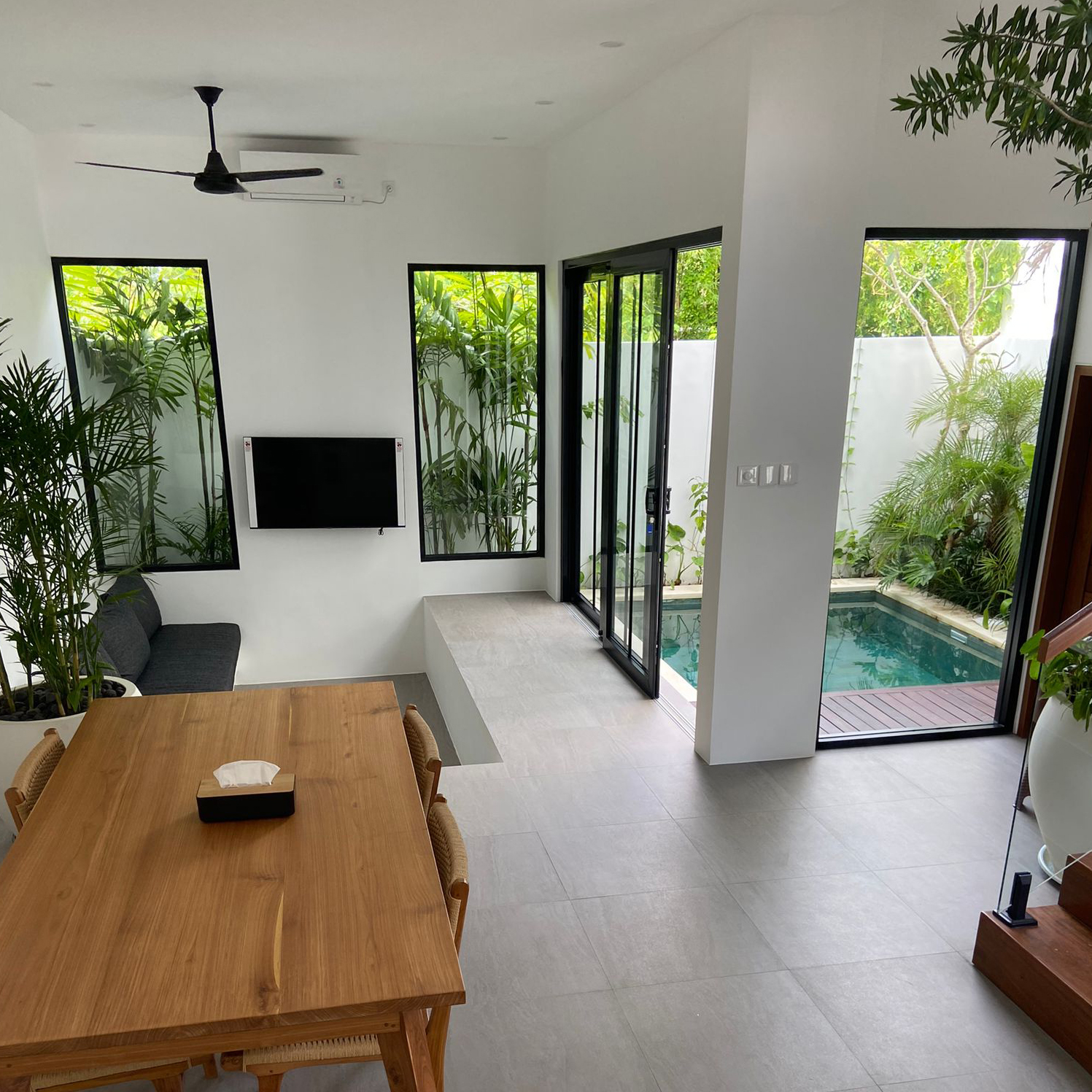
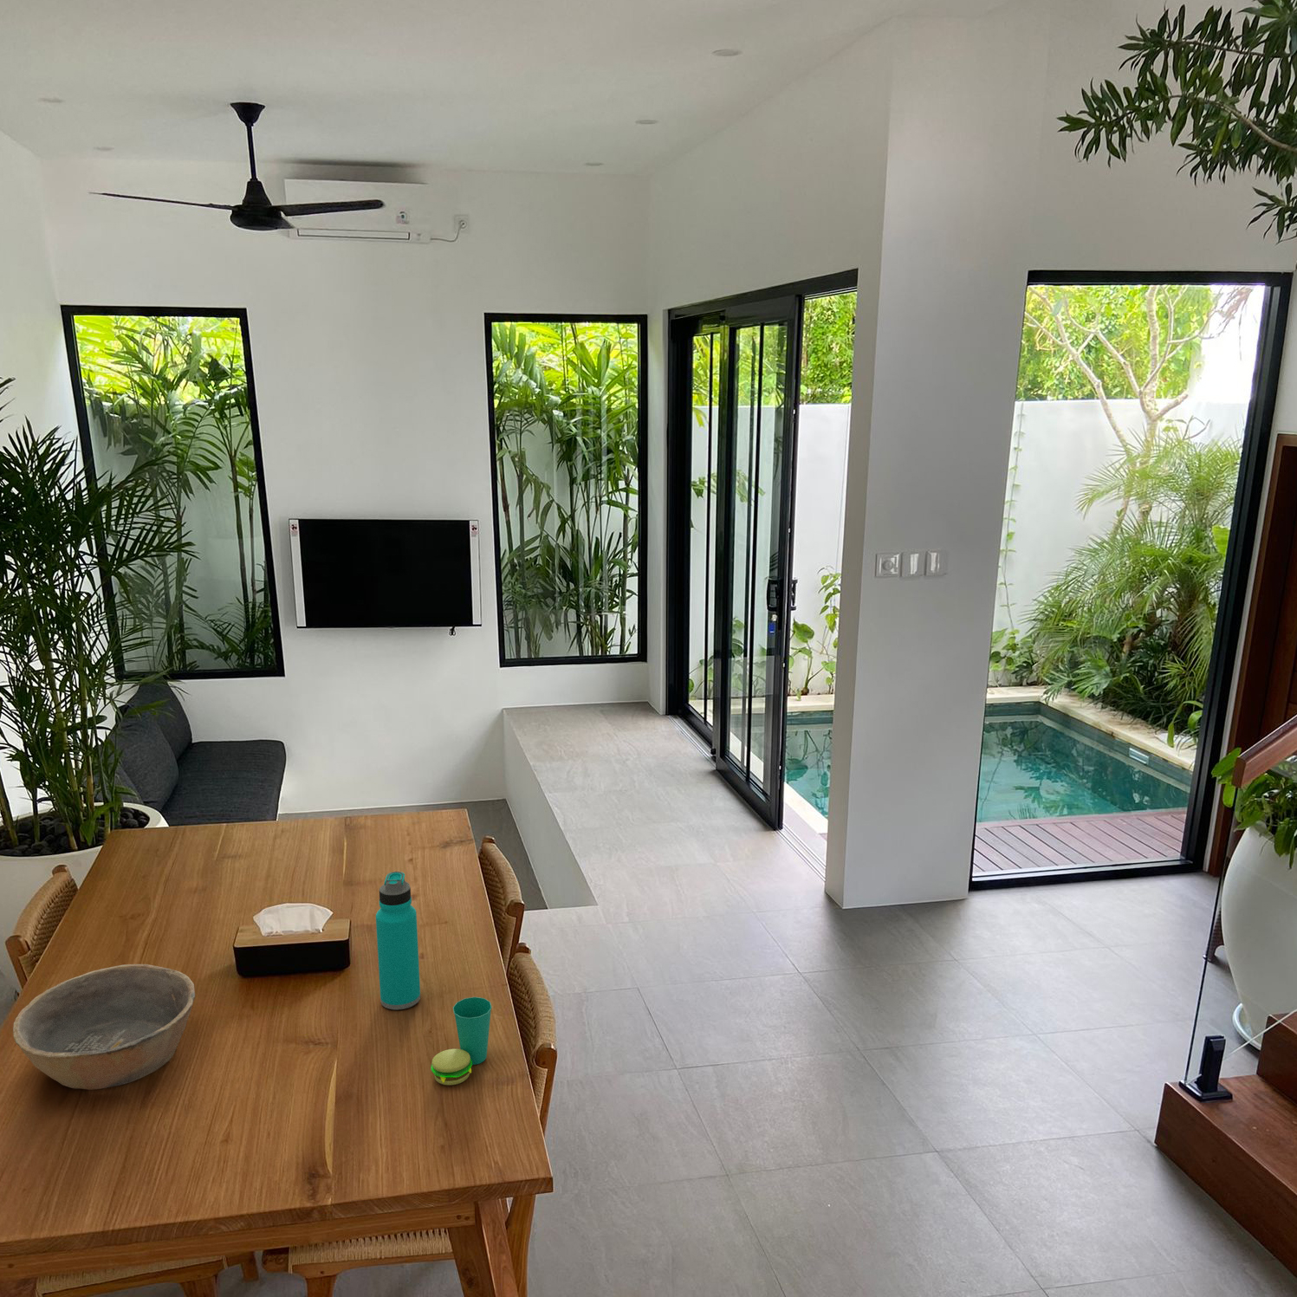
+ bowl (109, 1031)
+ water bottle (397, 939)
+ cup (462, 1042)
